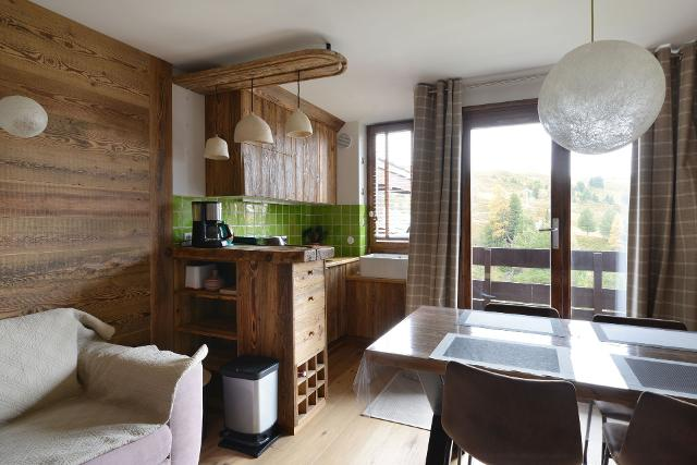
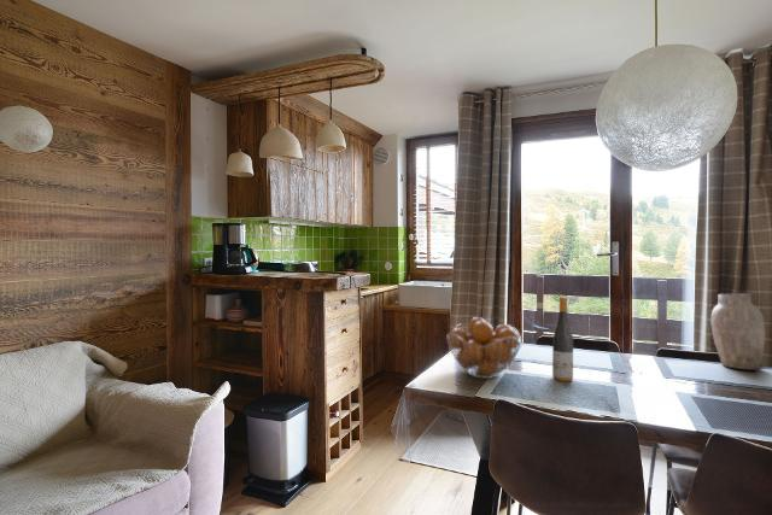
+ vase (737, 329)
+ wine bottle (562, 336)
+ fruit basket (482, 346)
